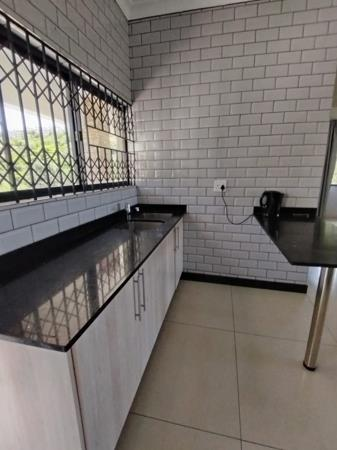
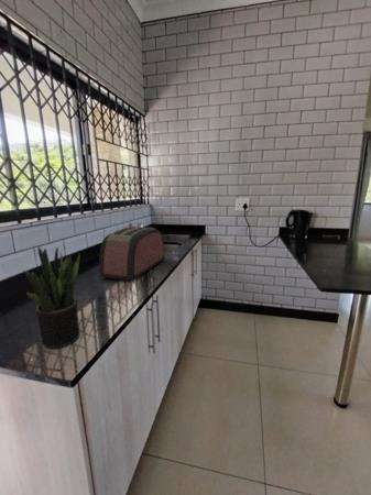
+ potted plant (58, 293)
+ toaster (135, 248)
